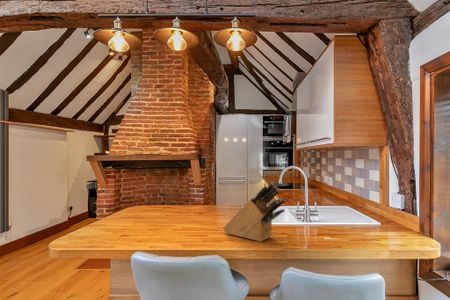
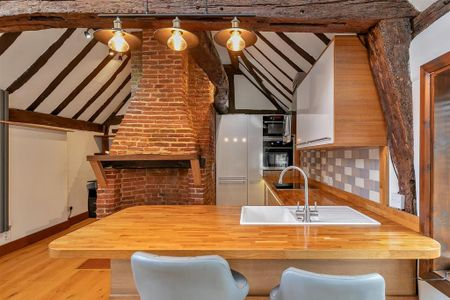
- knife block (253, 209)
